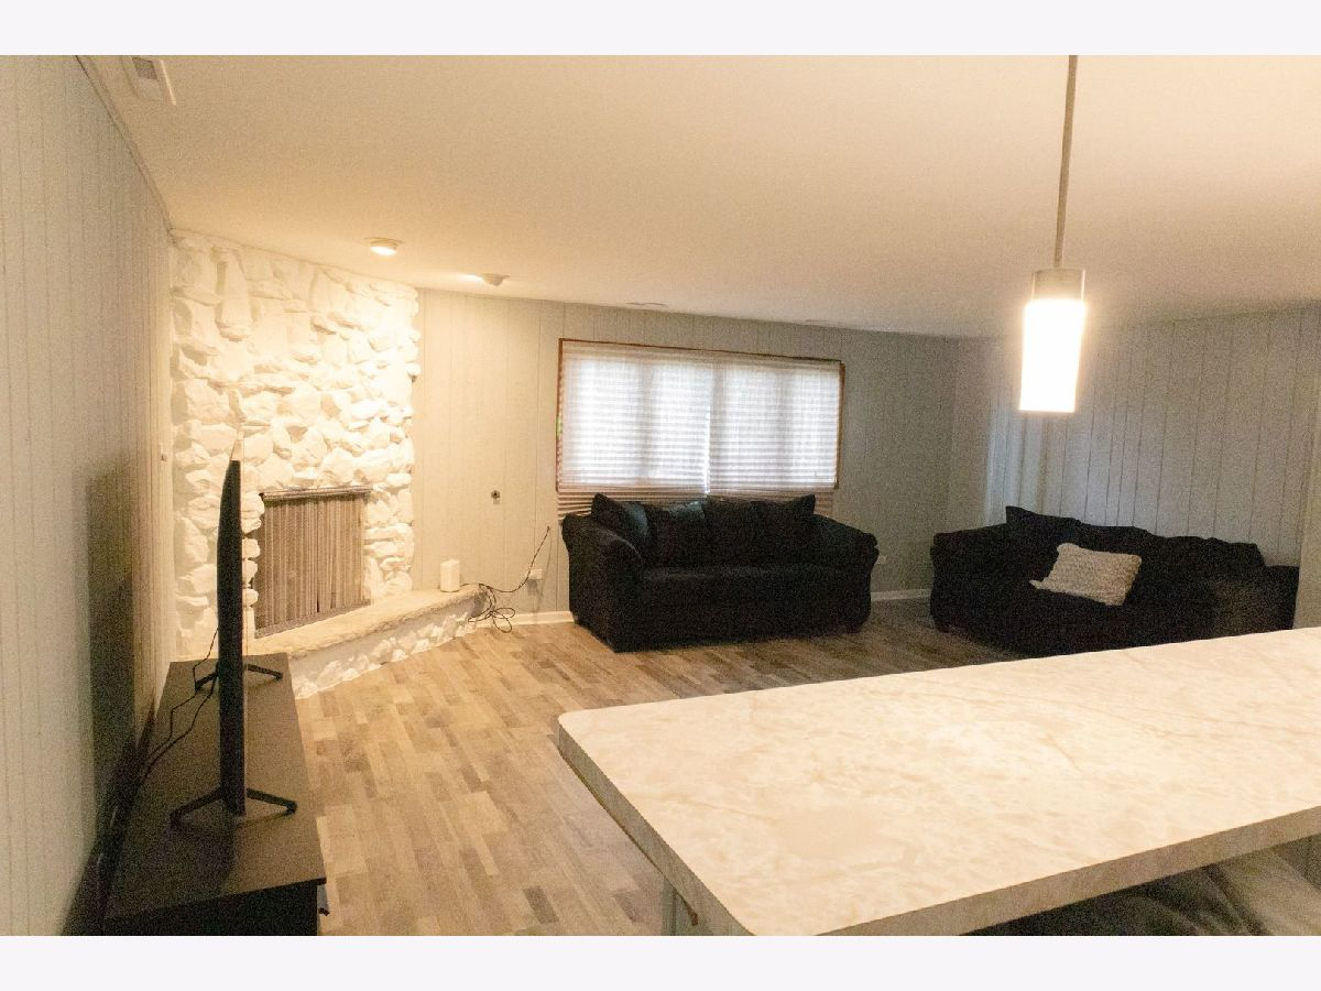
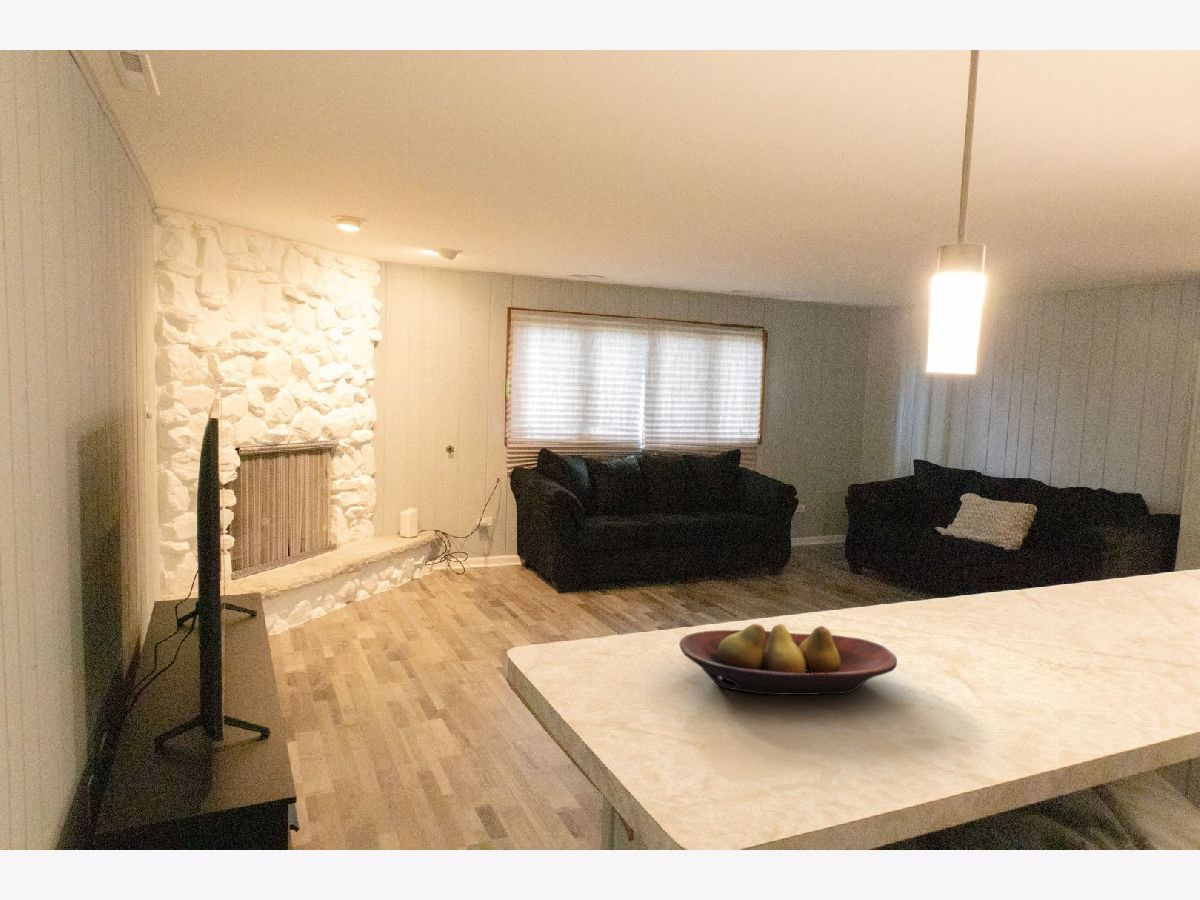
+ fruit bowl (787, 652)
